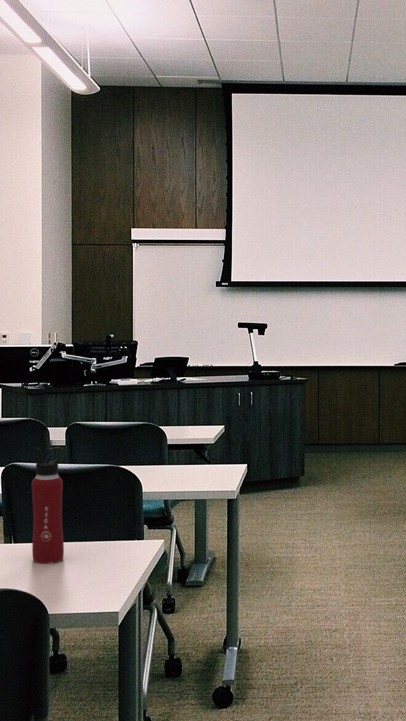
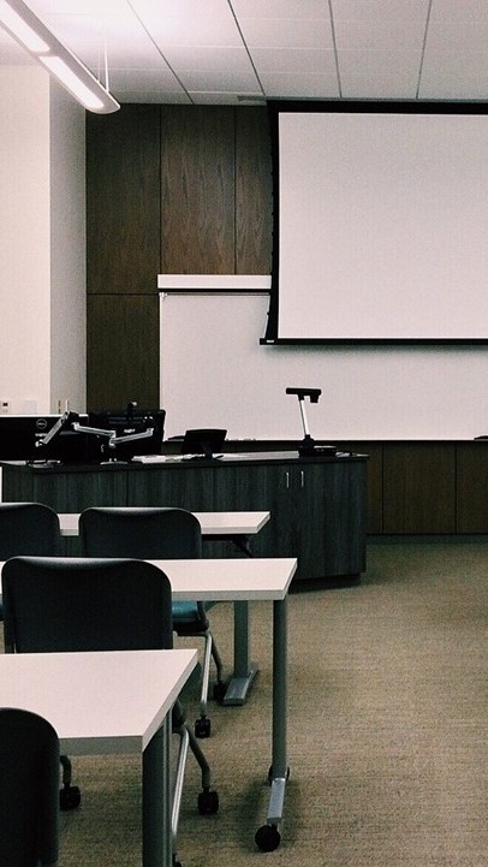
- water bottle (47, 503)
